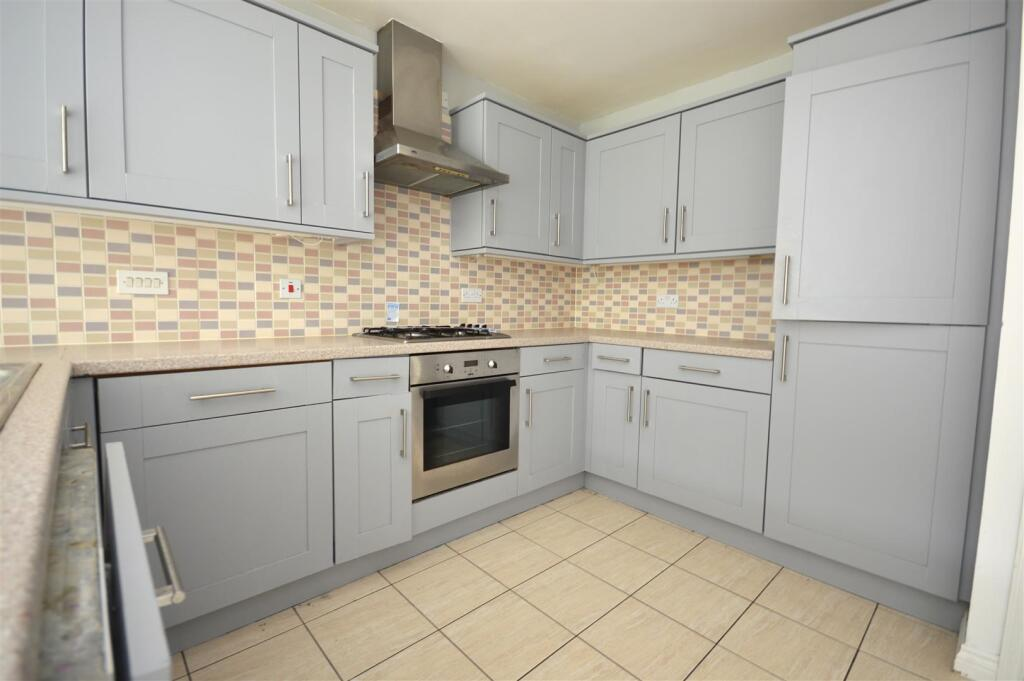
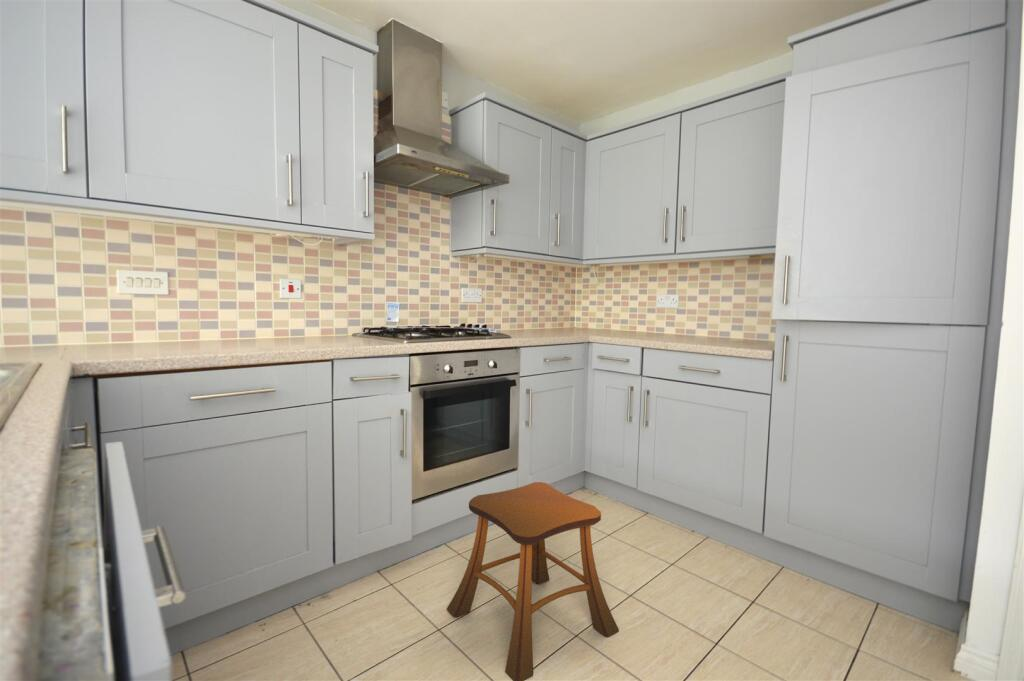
+ stool (532, 561)
